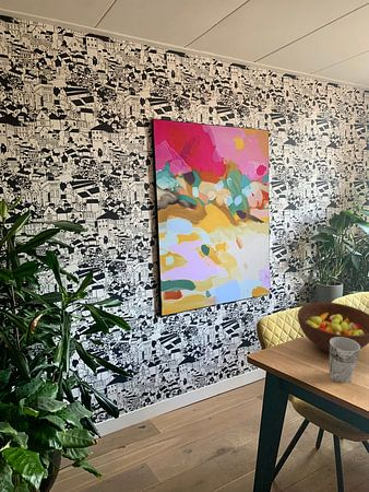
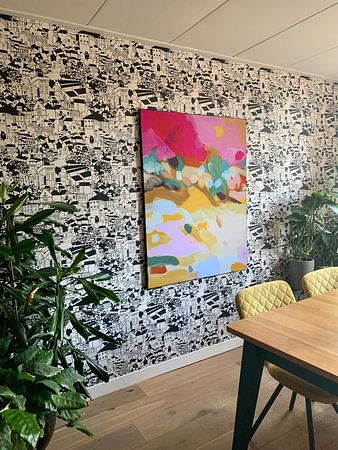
- cup (342, 361)
- fruit bowl (334, 332)
